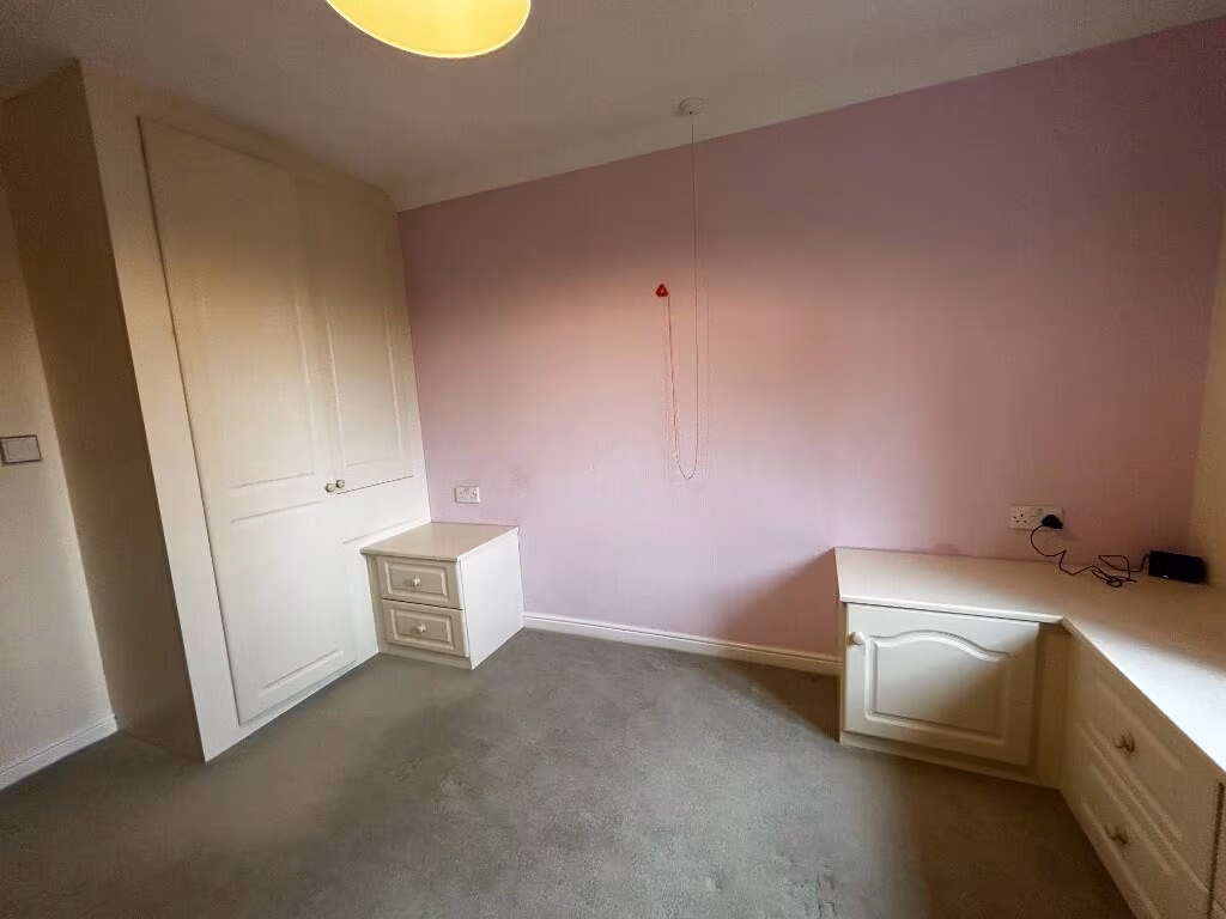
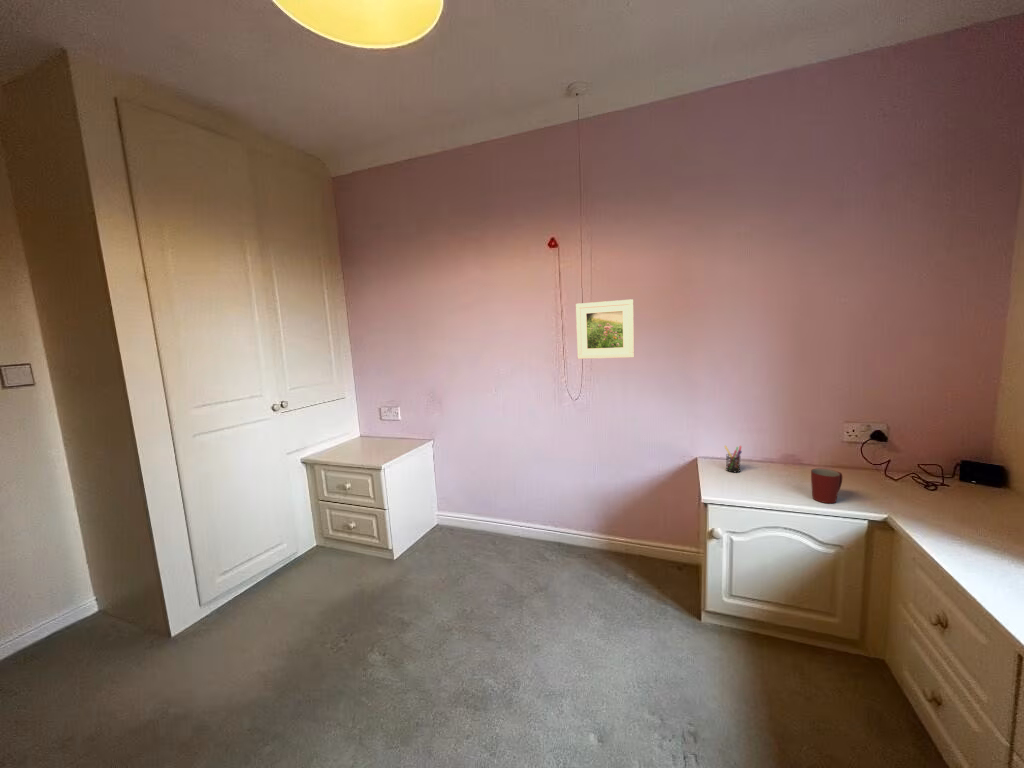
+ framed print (604, 330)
+ pen holder (734, 457)
+ mug (828, 485)
